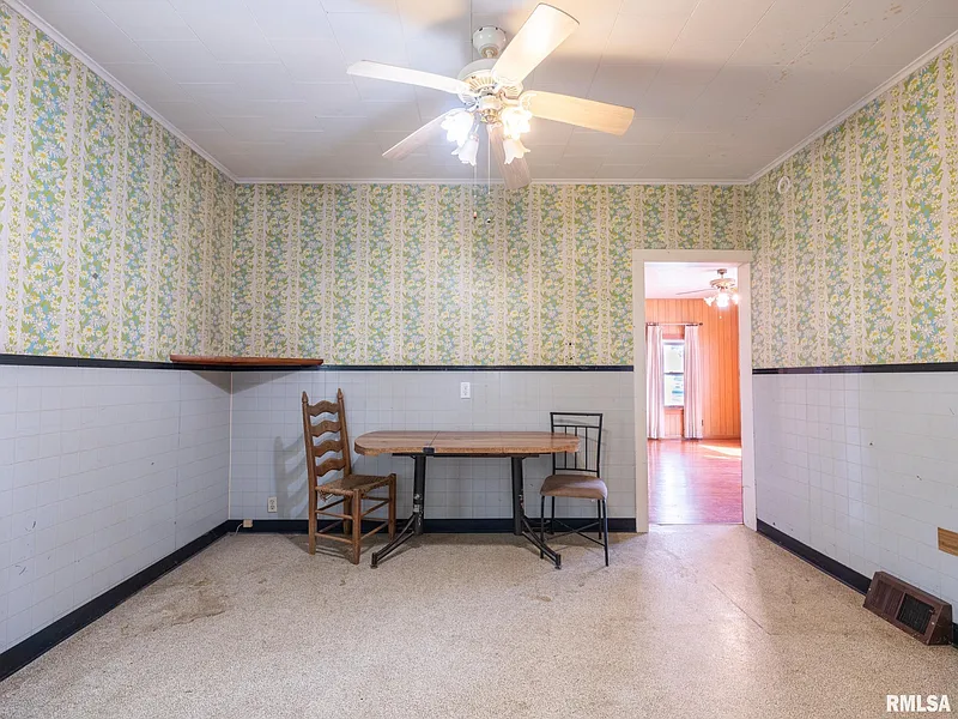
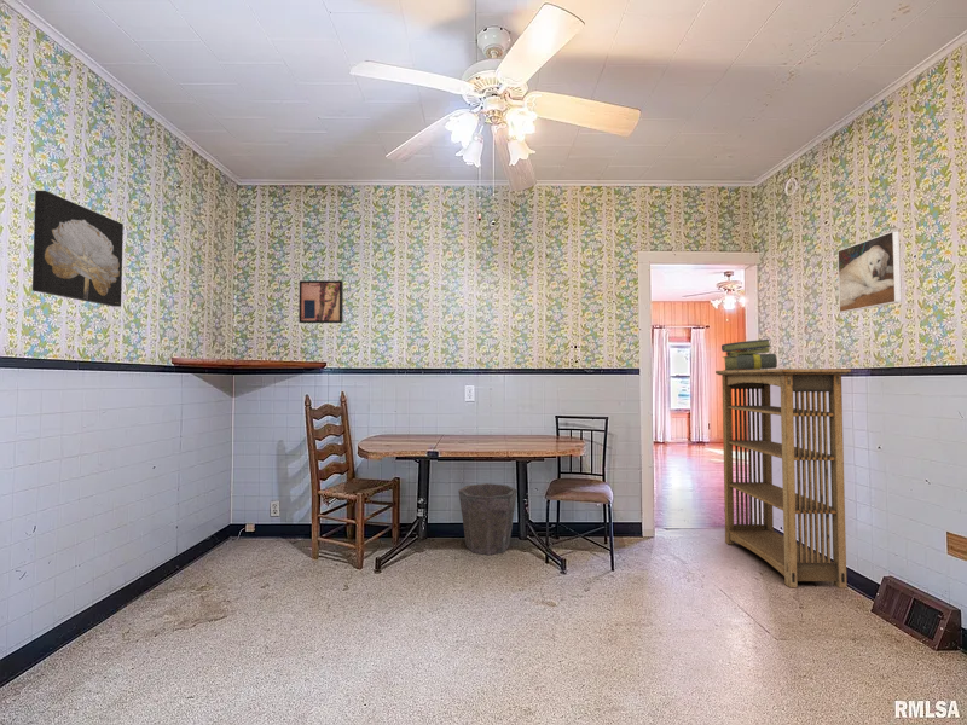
+ waste bin (487, 517)
+ bookshelf (771, 465)
+ stack of books (747, 354)
+ wall art (81, 254)
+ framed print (867, 274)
+ wall art (320, 301)
